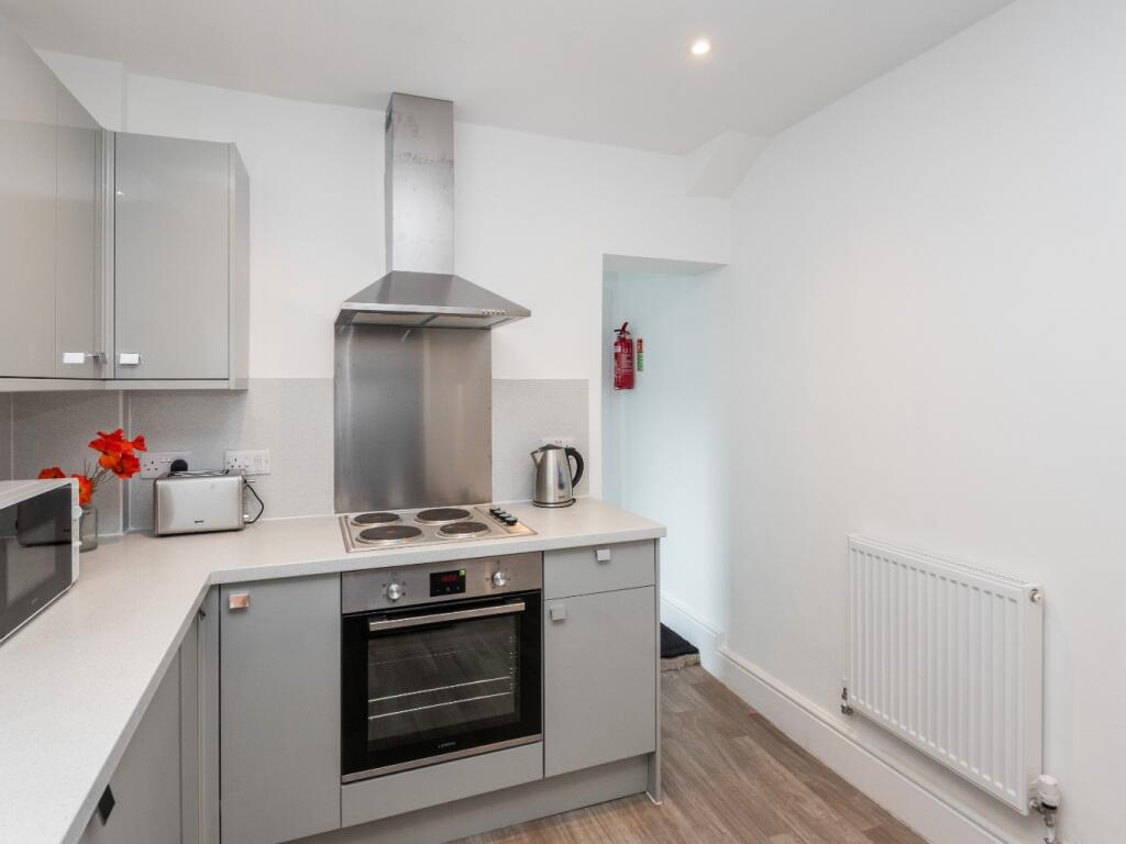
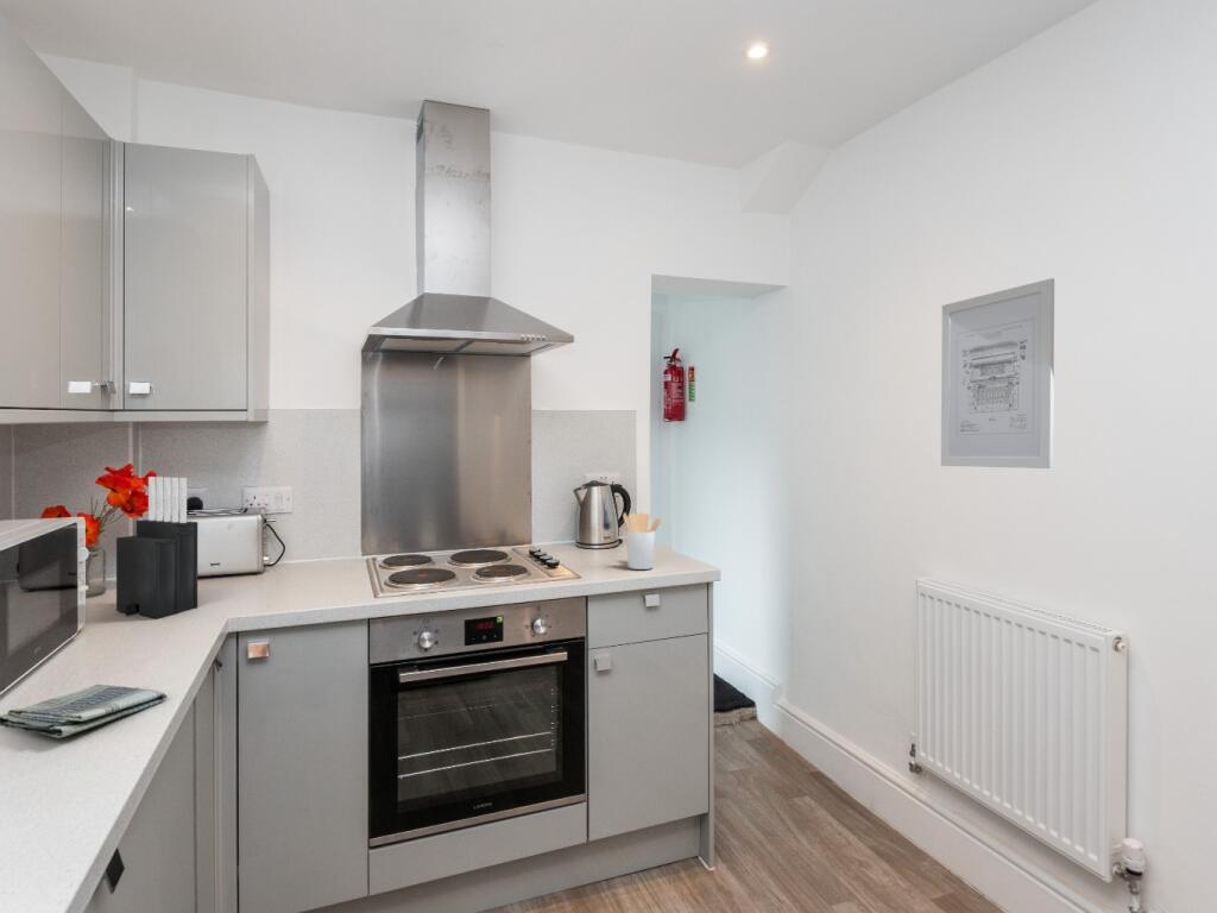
+ wall art (992, 379)
+ dish towel (82, 705)
+ knife block (152, 544)
+ utensil holder (639, 539)
